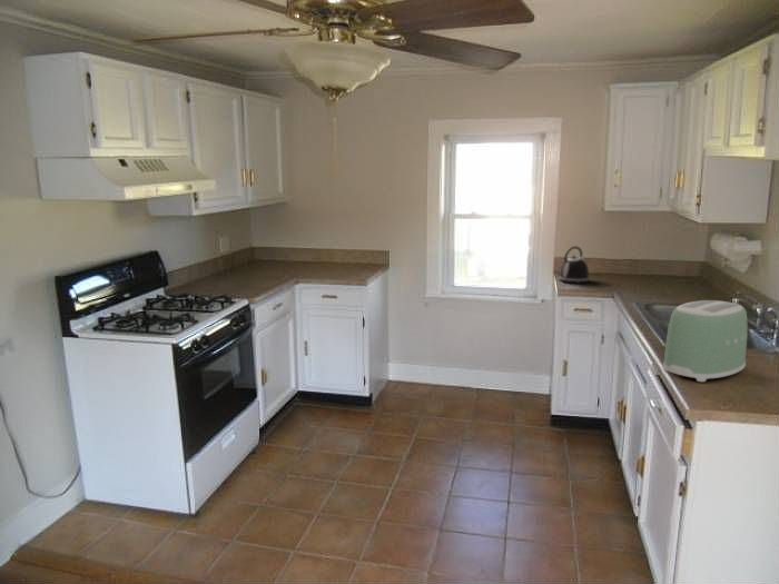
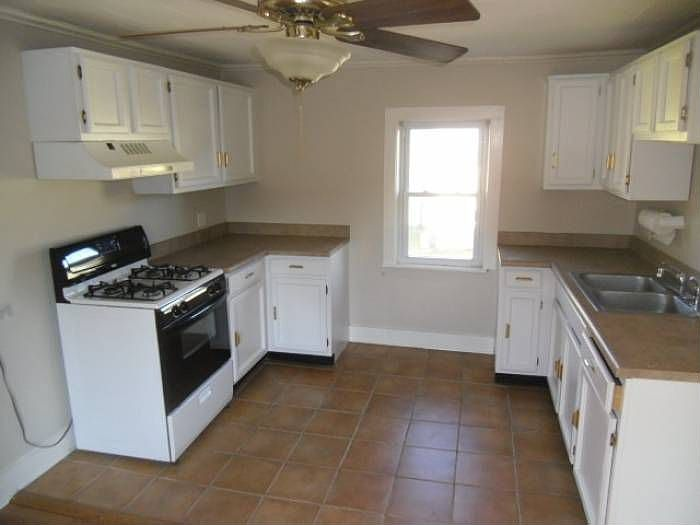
- kettle (574, 263)
- toaster (707, 336)
